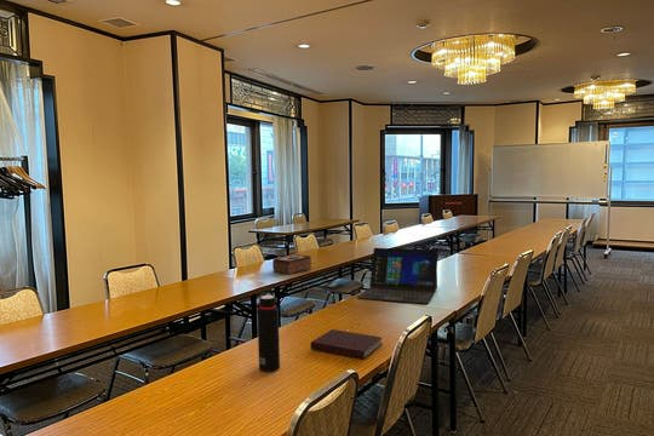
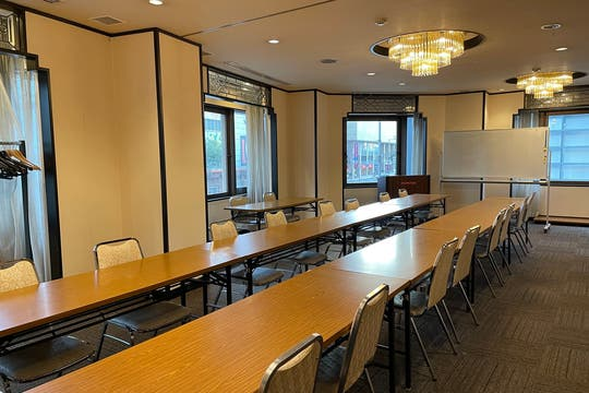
- notebook (346, 343)
- laptop (398, 272)
- tissue box (292, 263)
- water bottle (266, 332)
